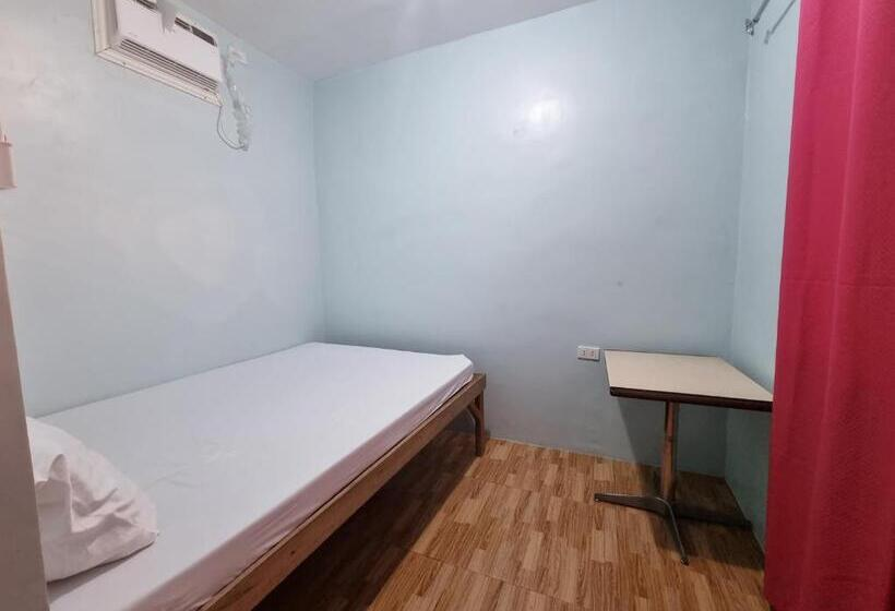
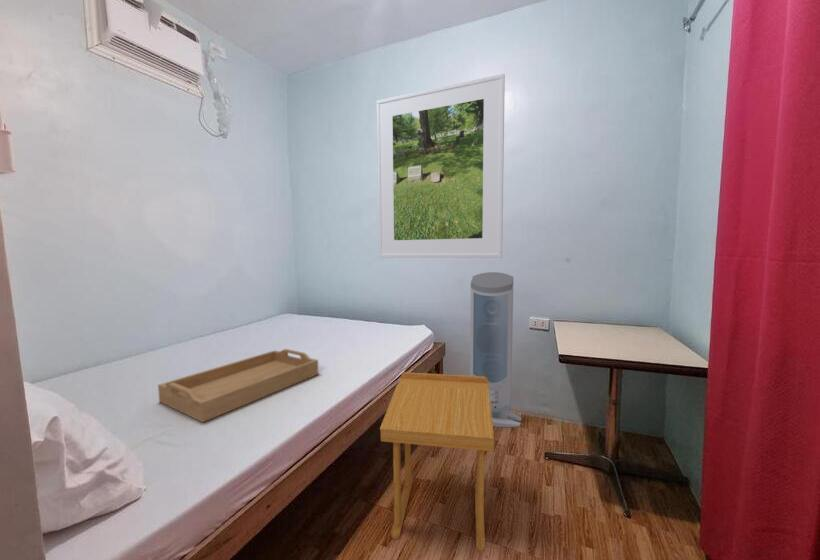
+ side table (440, 446)
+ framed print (435, 174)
+ air purifier (491, 346)
+ serving tray (246, 376)
